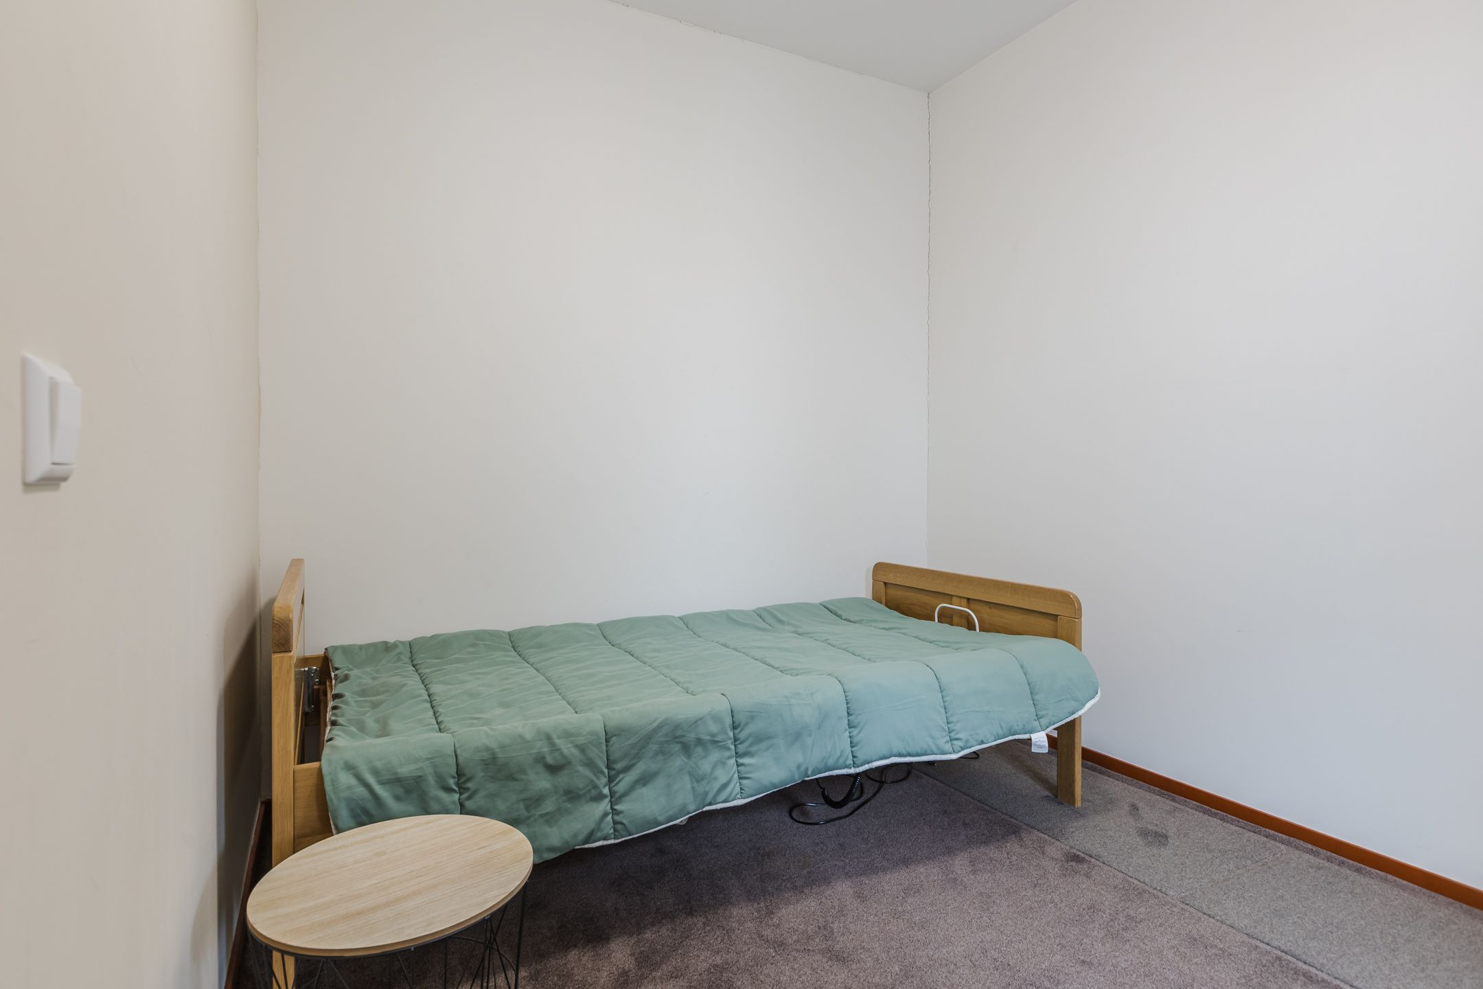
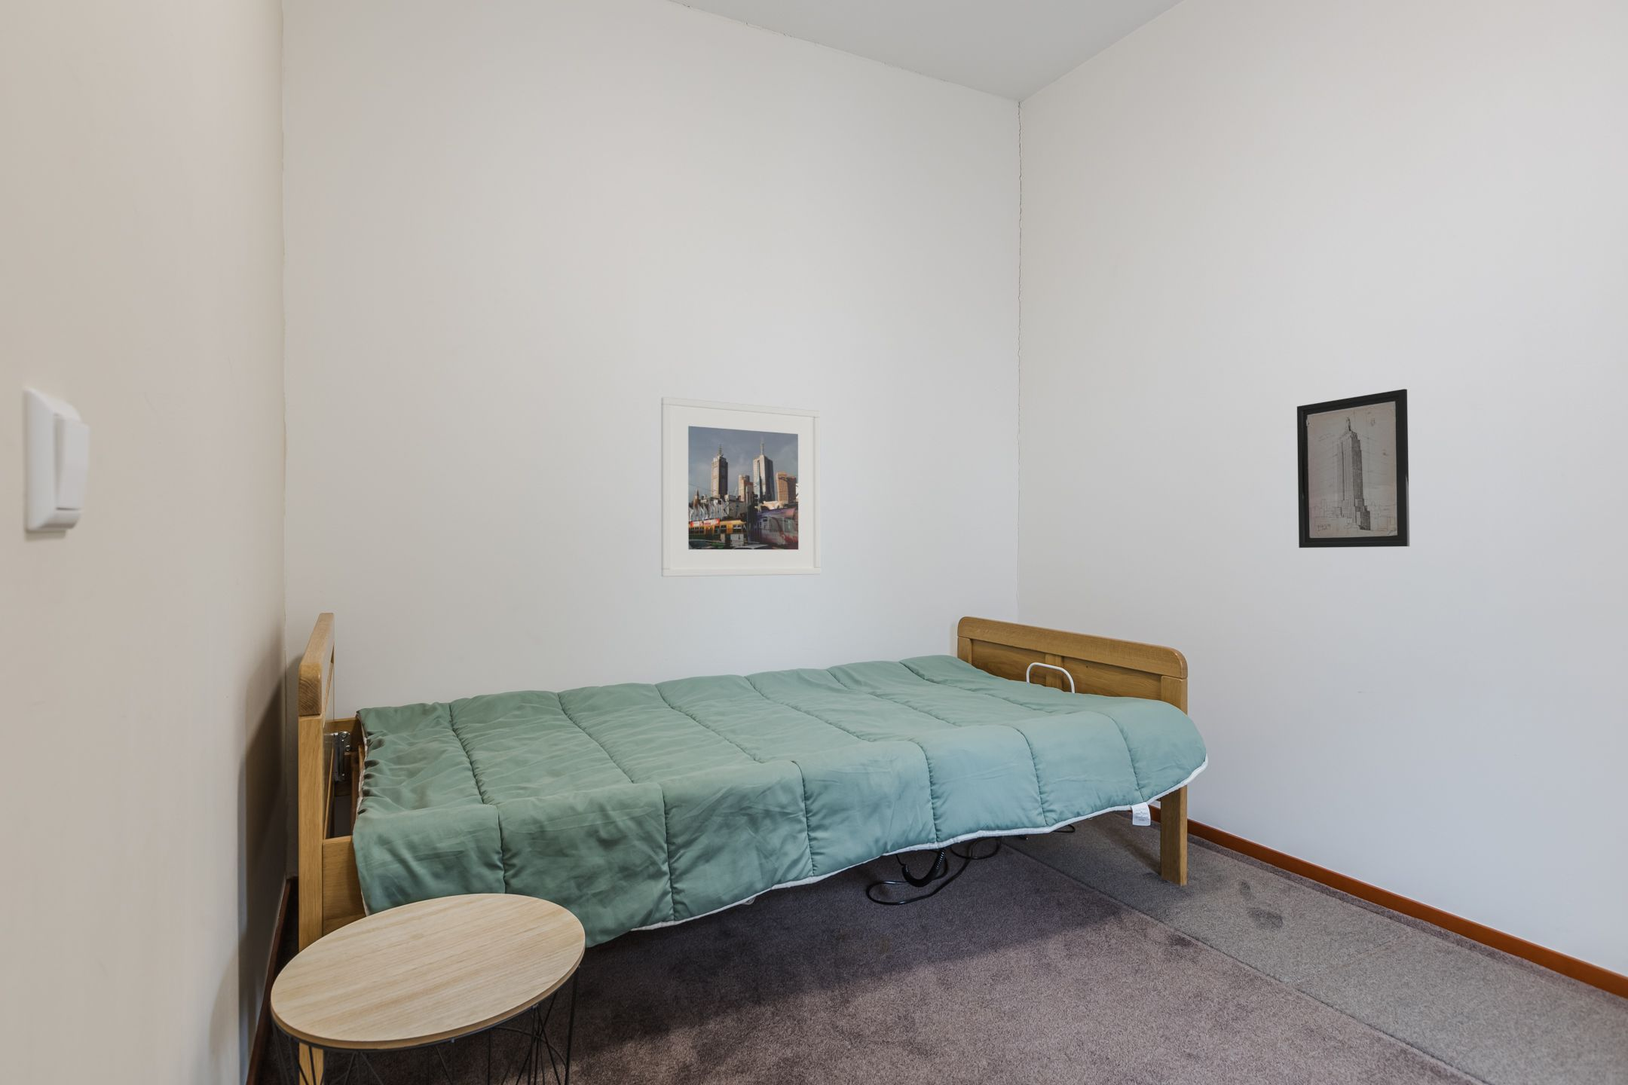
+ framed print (744, 489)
+ wall art (1349, 472)
